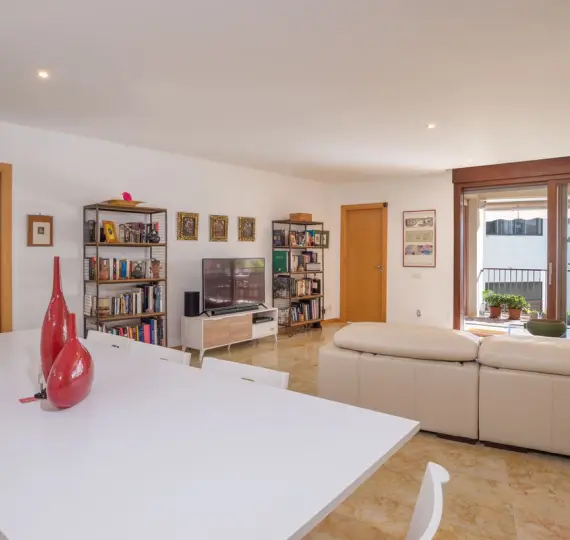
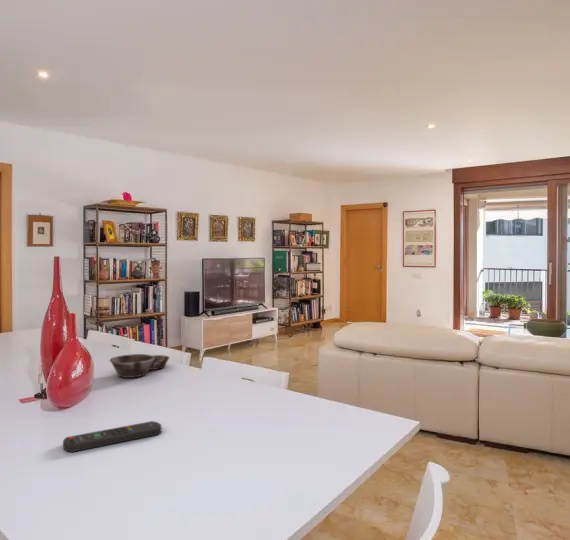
+ bowl (142, 364)
+ remote control (114, 435)
